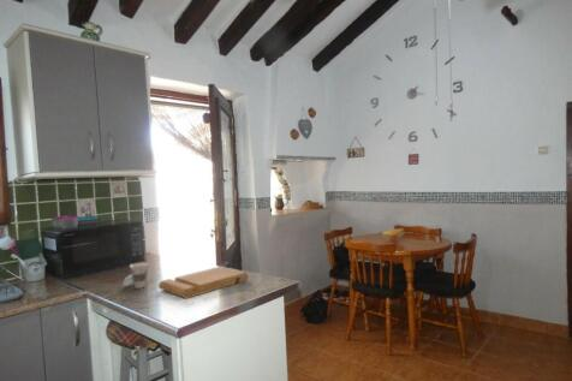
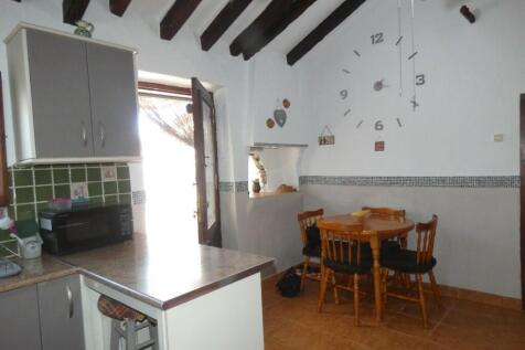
- cutting board (204, 280)
- cup (135, 275)
